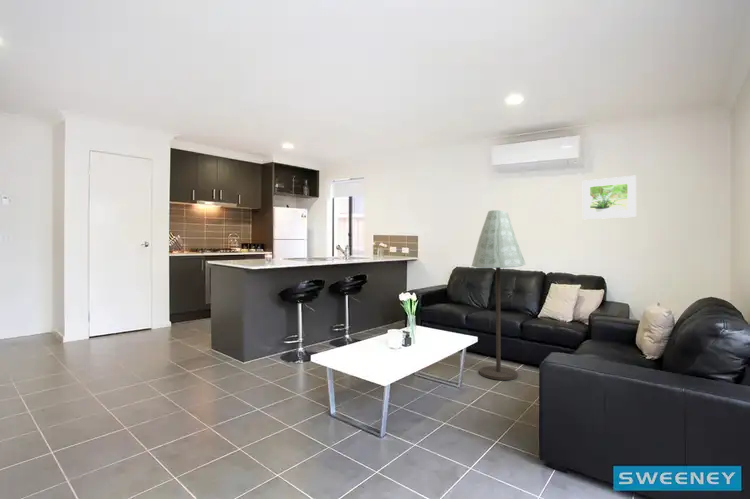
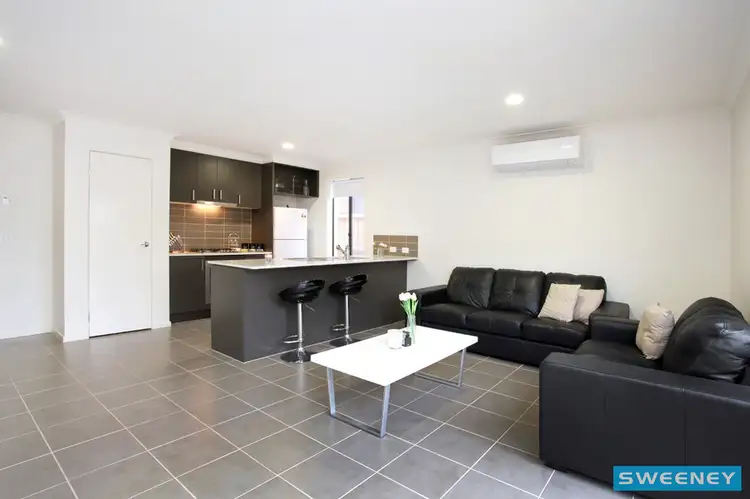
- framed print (608, 198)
- floor lamp (498, 292)
